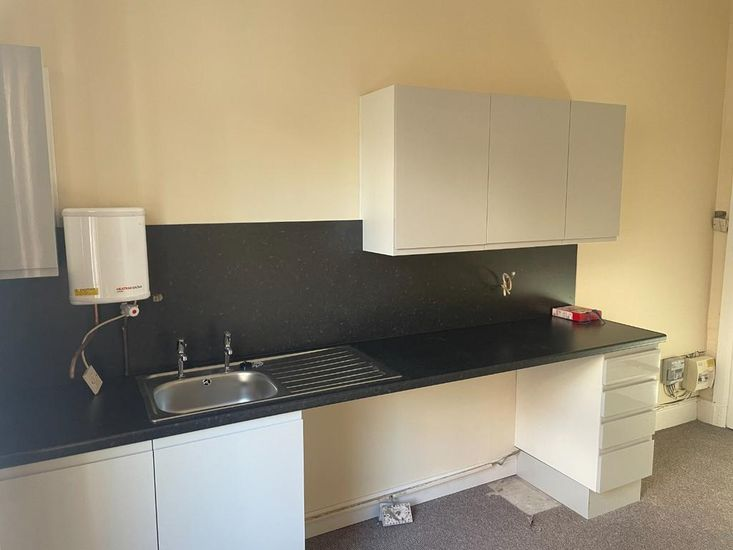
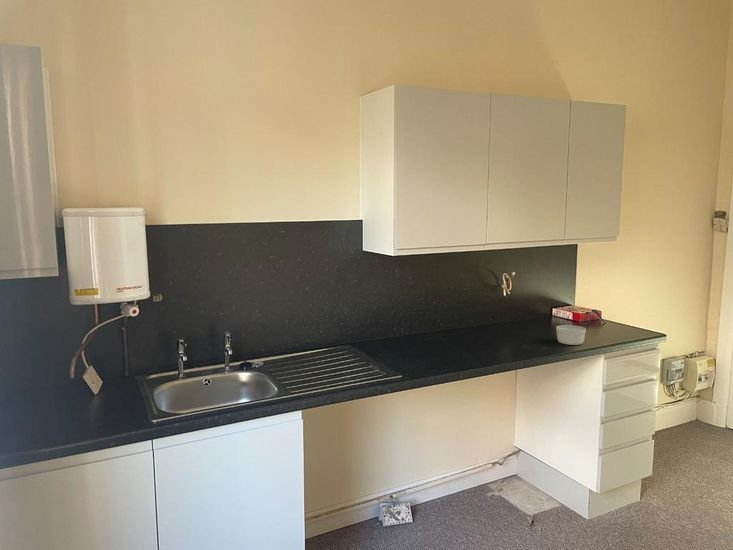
+ ramekin (570, 335)
